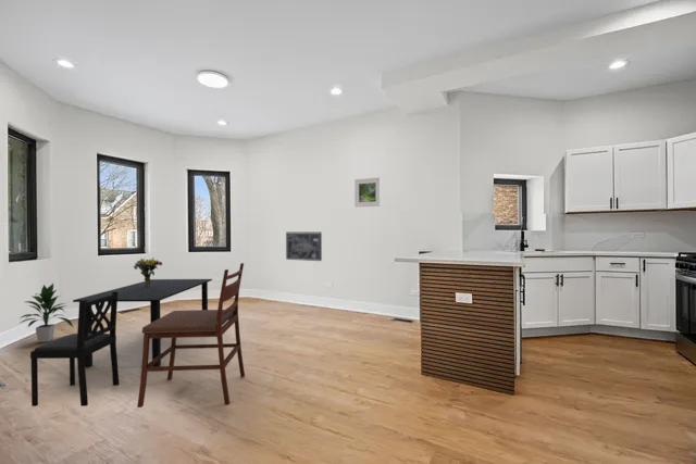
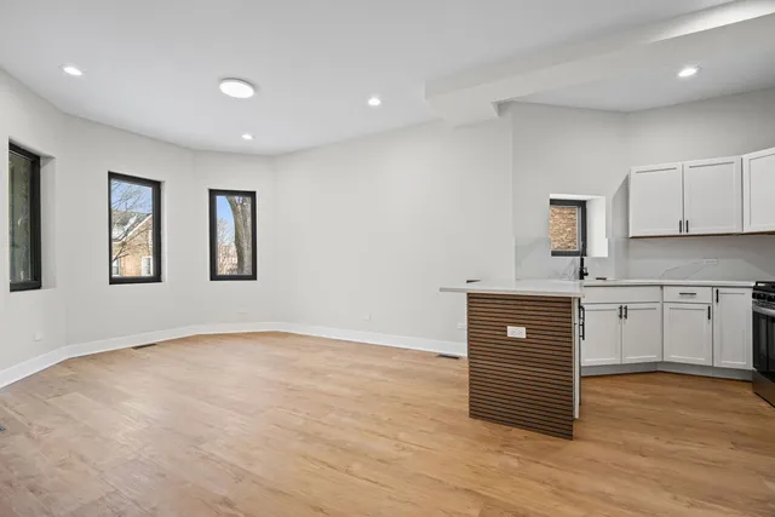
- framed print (366, 192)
- bouquet (147, 272)
- dining chair (195, 328)
- indoor plant (47, 313)
- dining set (150, 318)
- wall art (302, 246)
